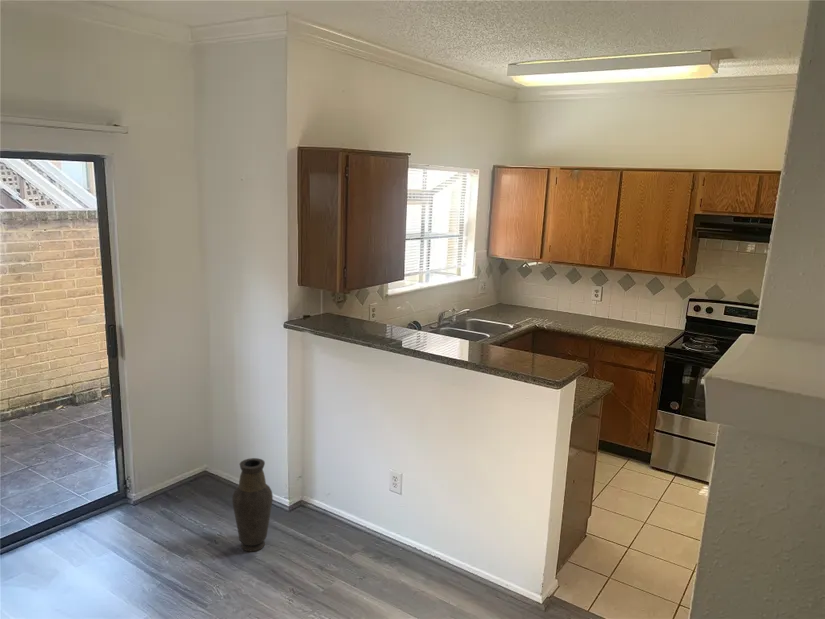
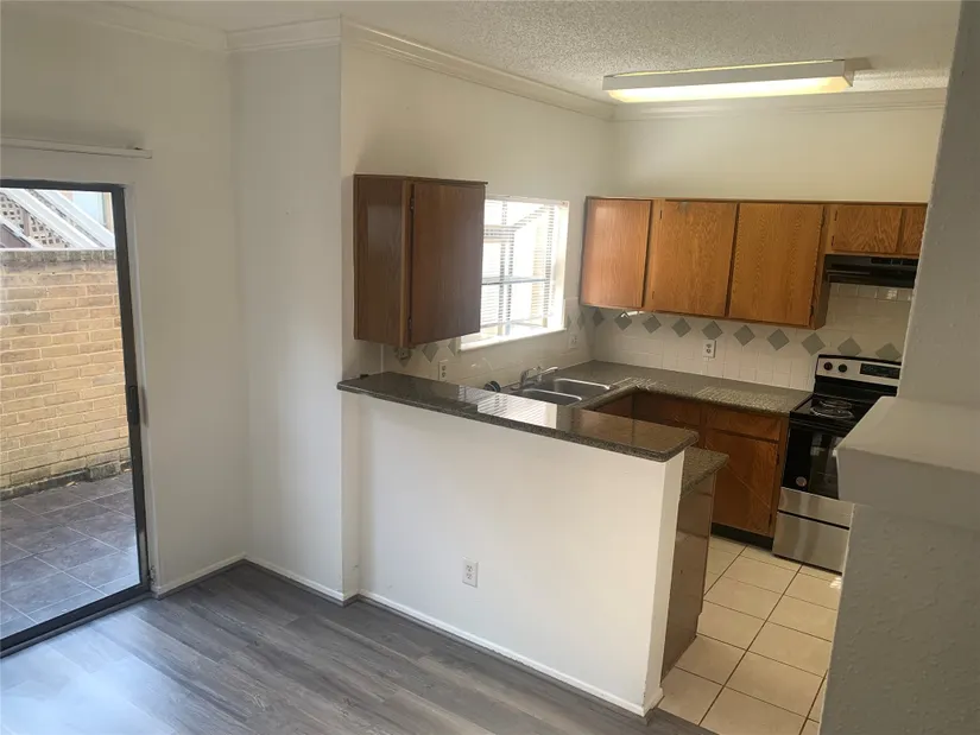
- vase (252, 504)
